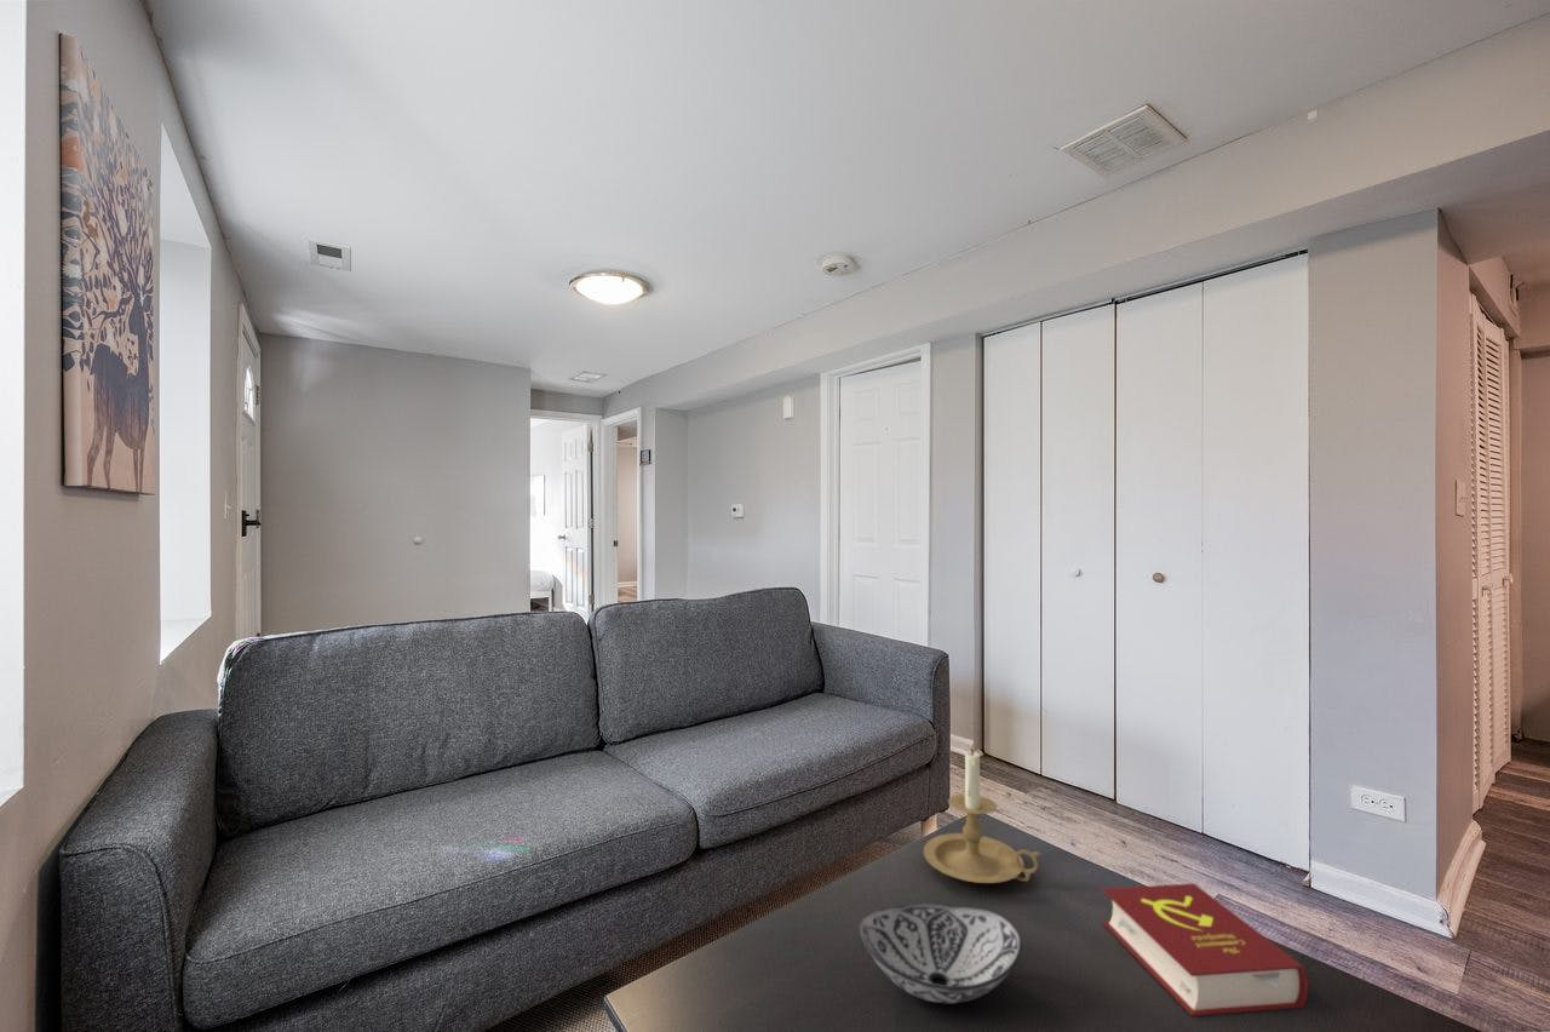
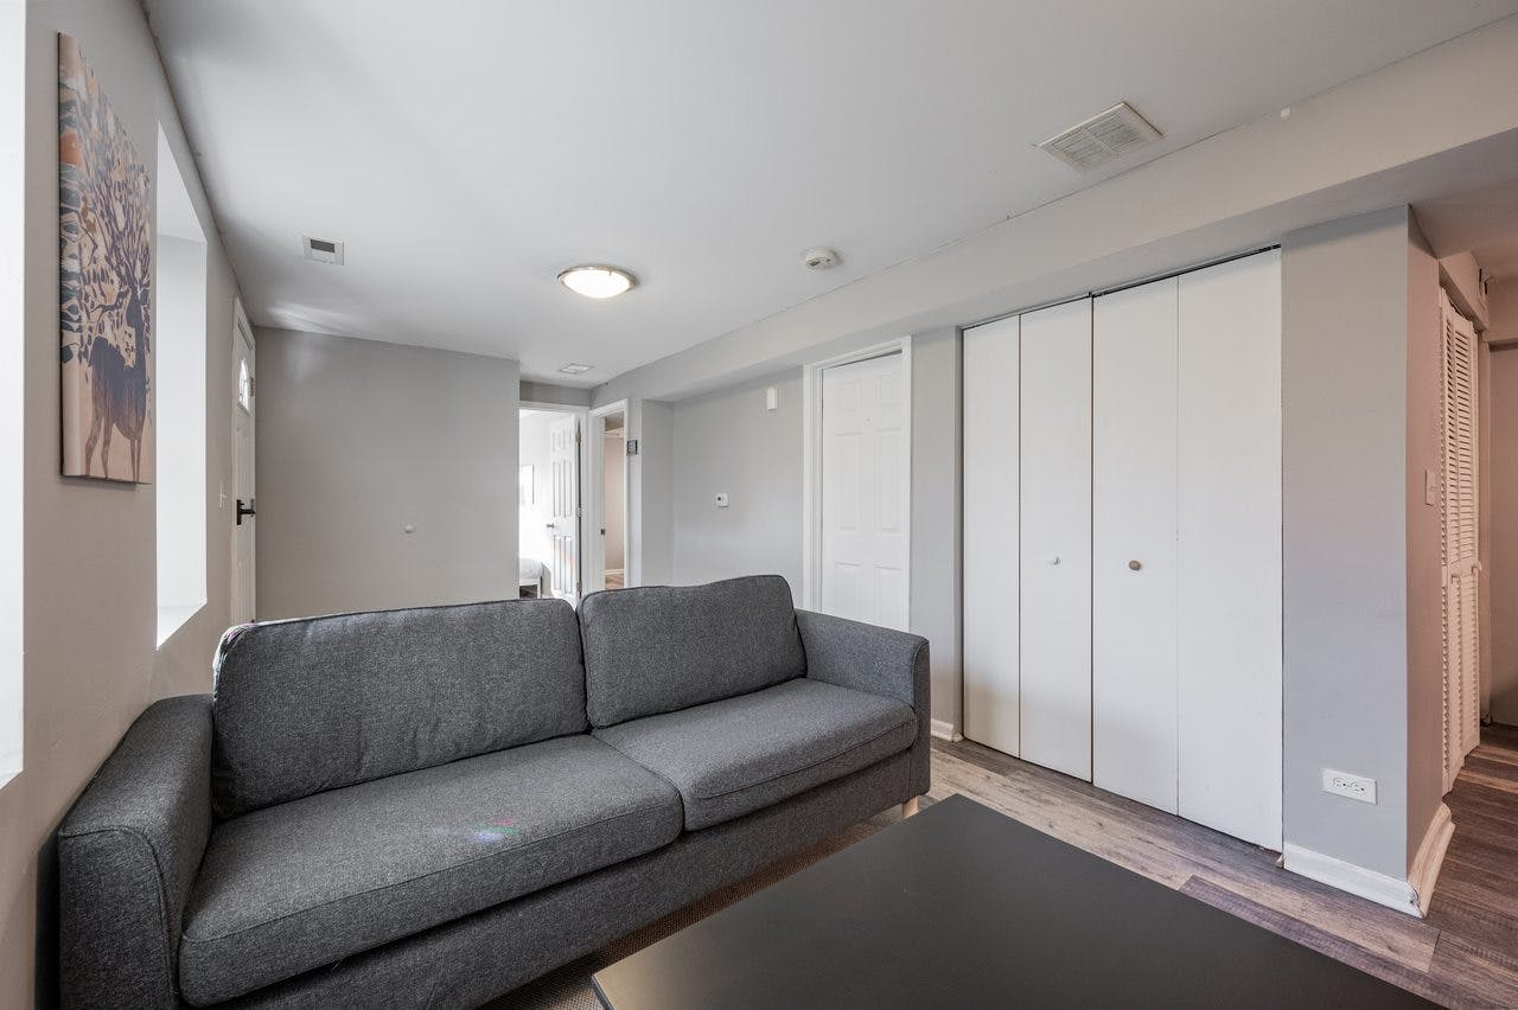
- decorative bowl (938, 957)
- candle holder (972, 808)
- book (1194, 941)
